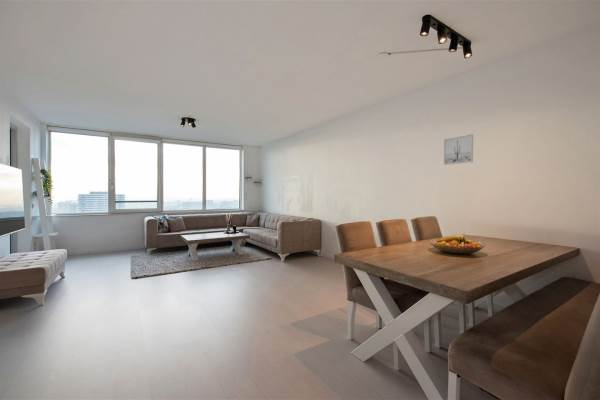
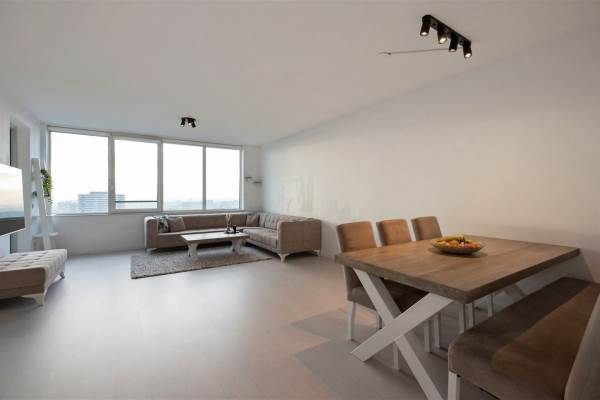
- wall art (457, 150)
